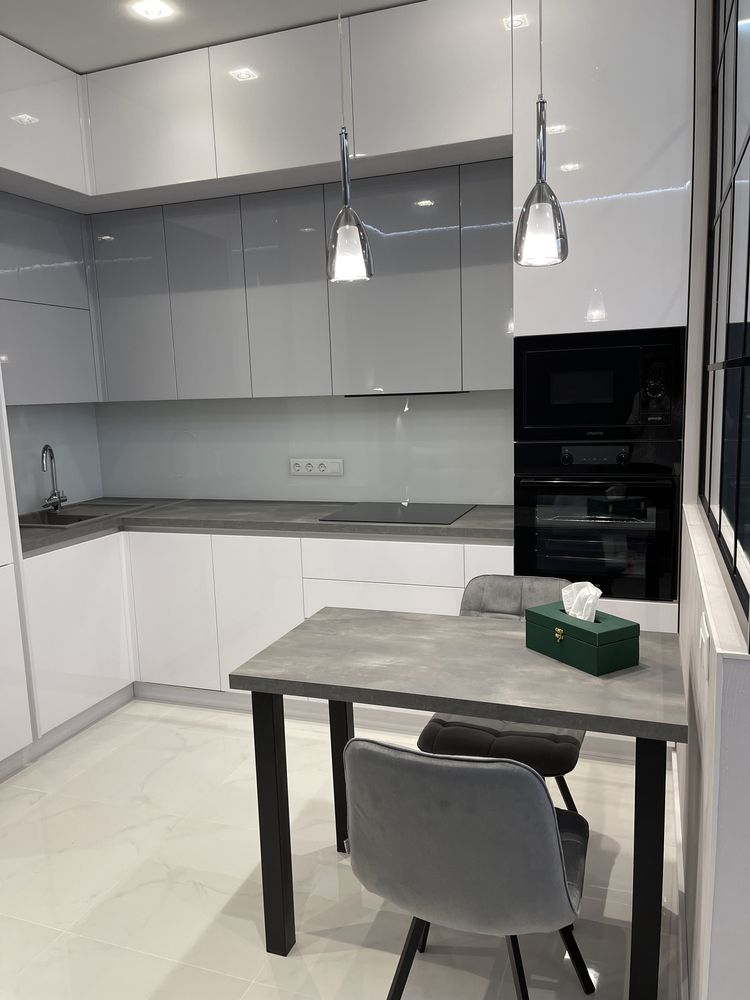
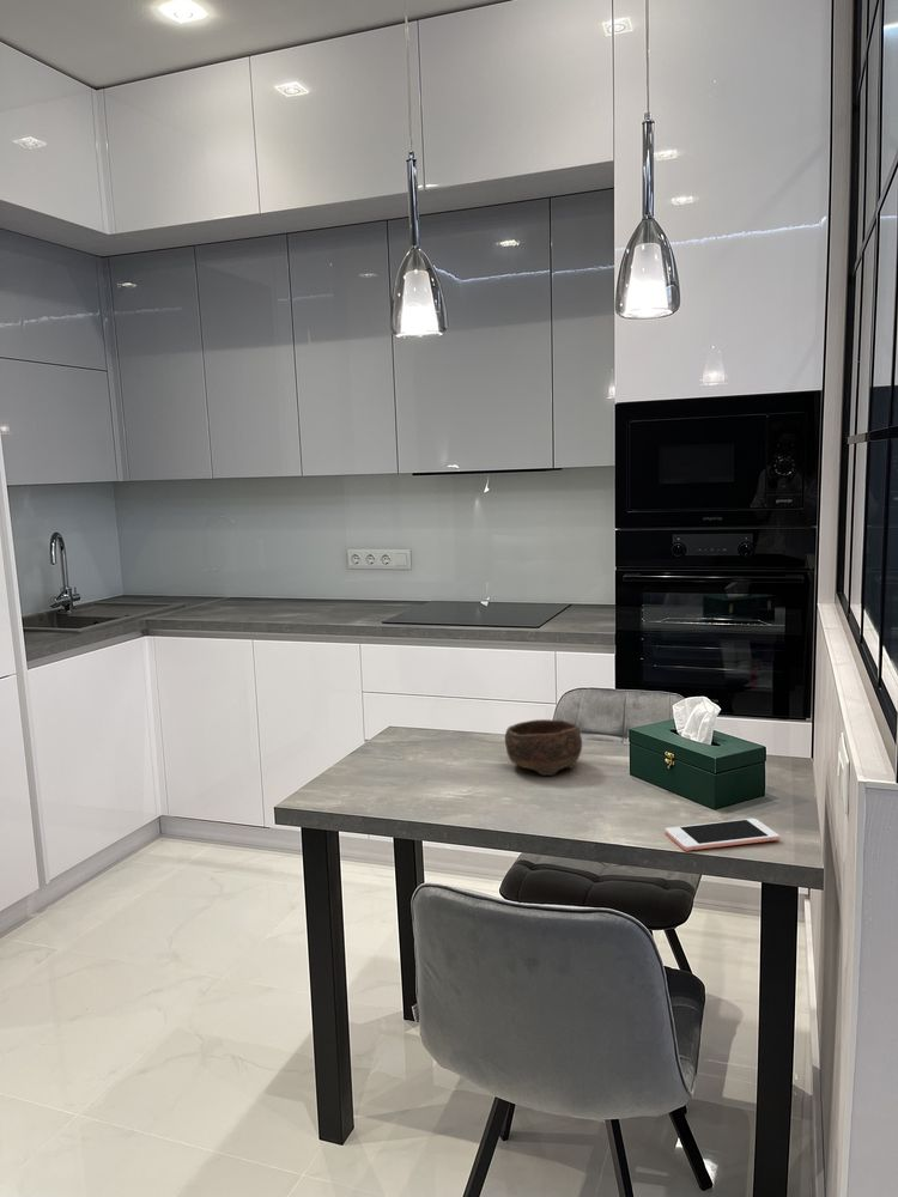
+ bowl (544, 745)
+ cell phone (721, 833)
